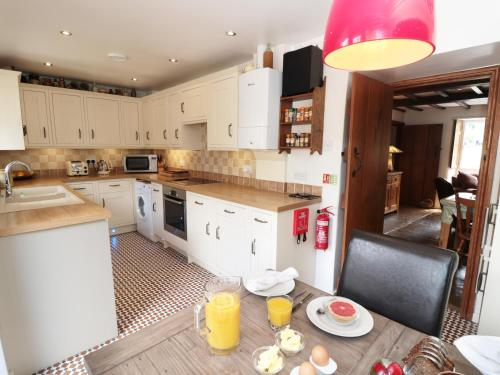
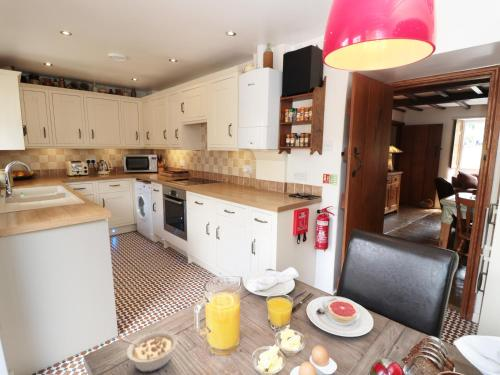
+ legume (151, 351)
